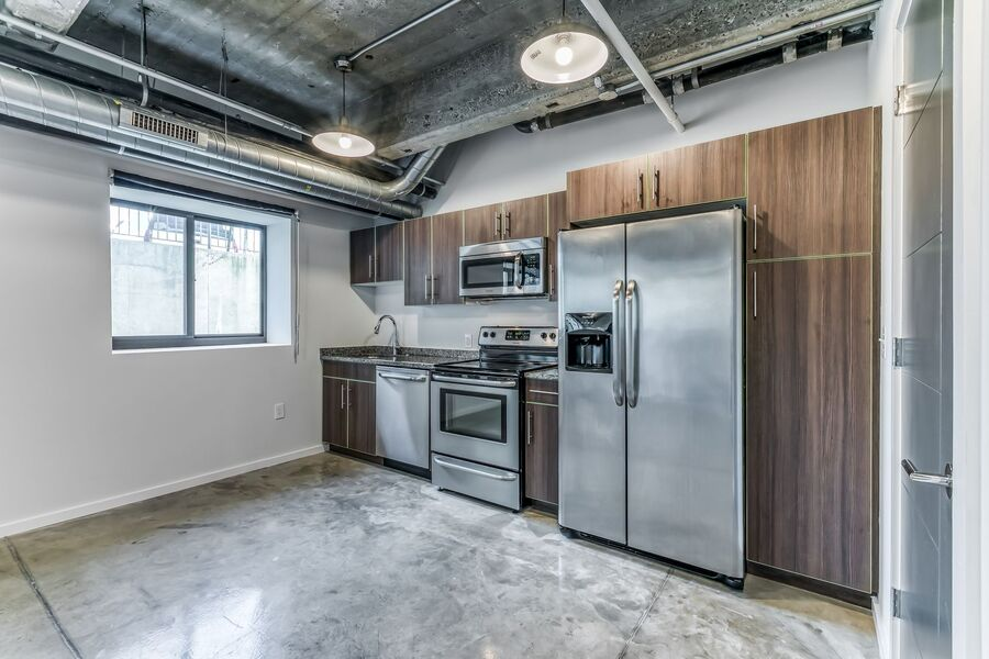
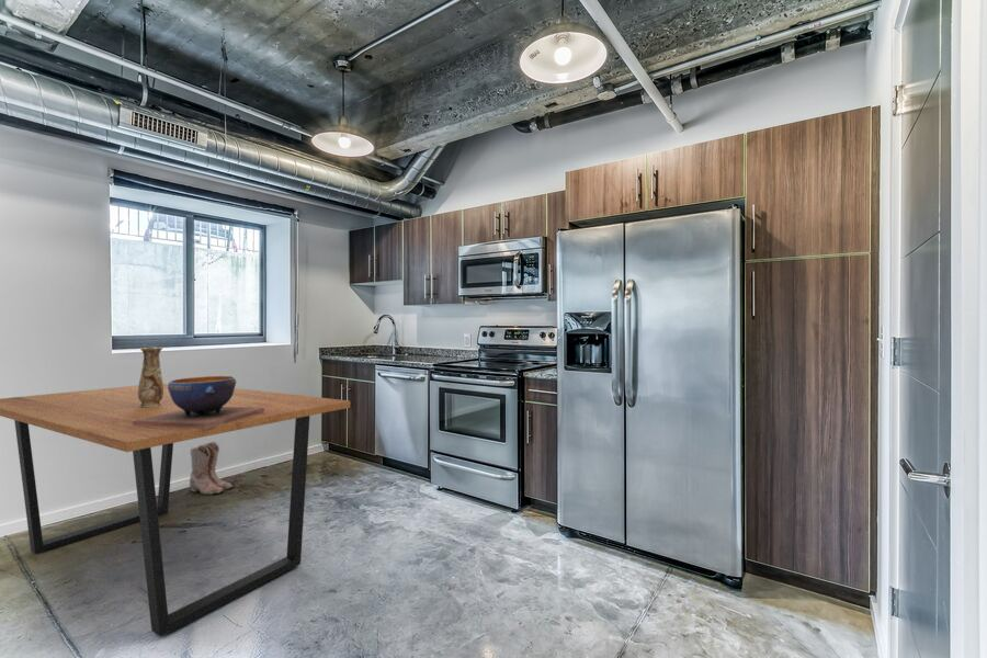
+ vase (150, 376)
+ dining table (160, 479)
+ boots (211, 466)
+ decorative bowl (202, 398)
